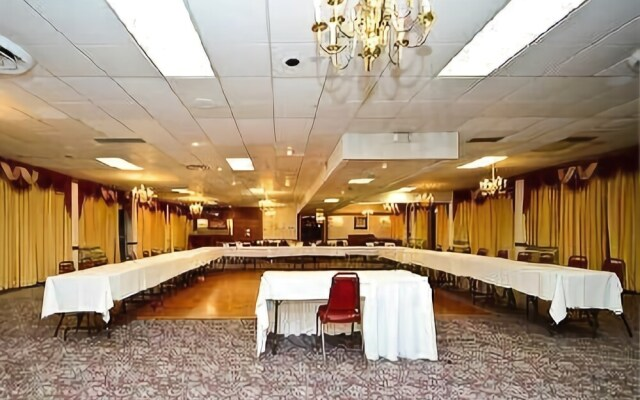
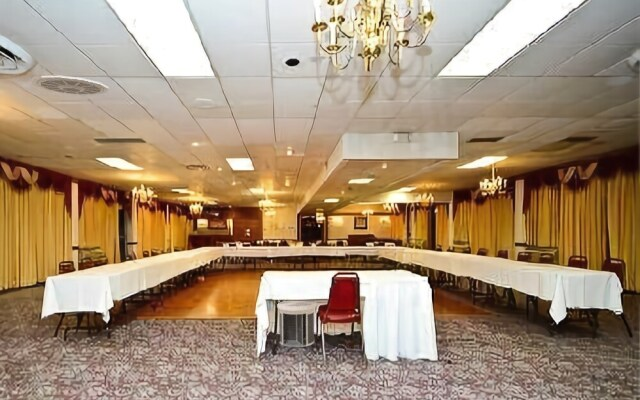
+ revolving door (297, 322)
+ ceiling vent (71, 87)
